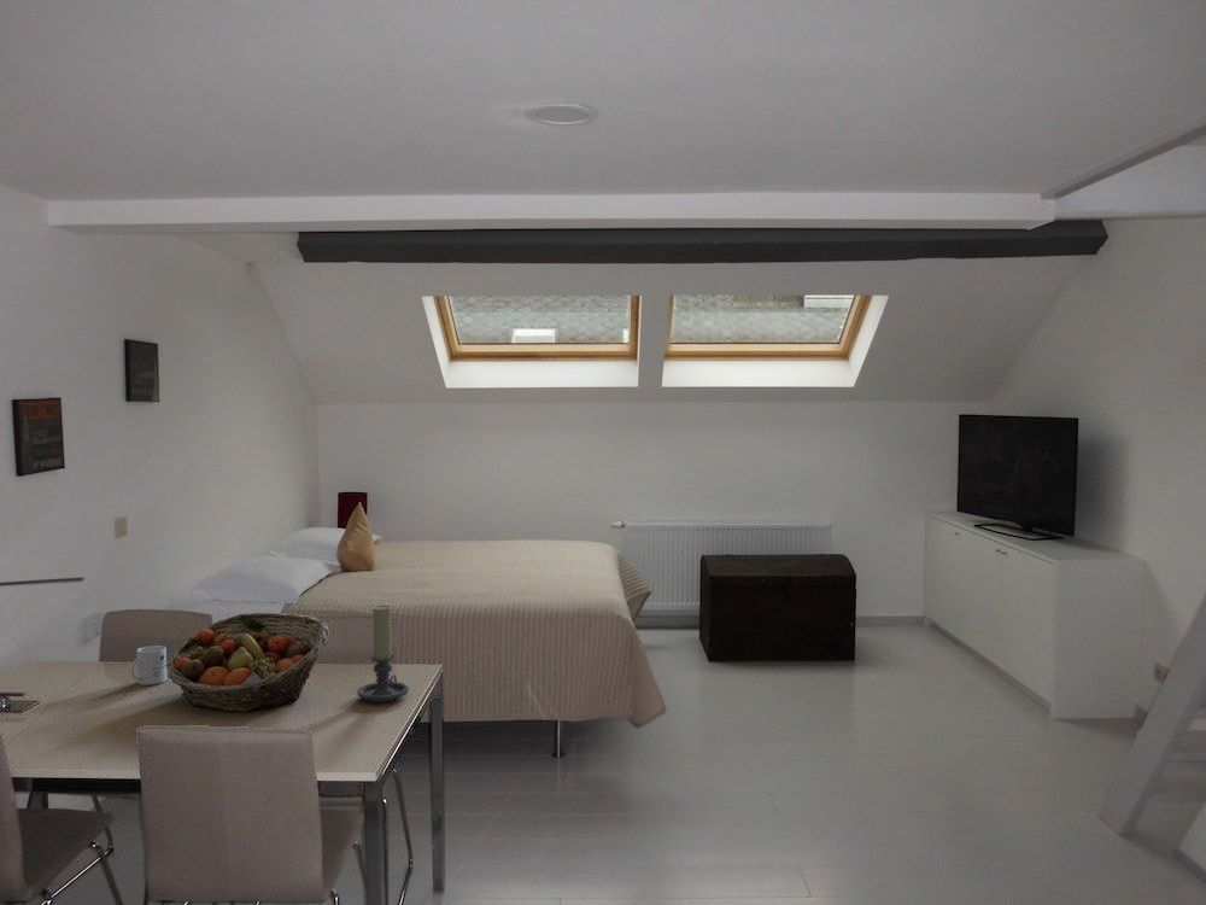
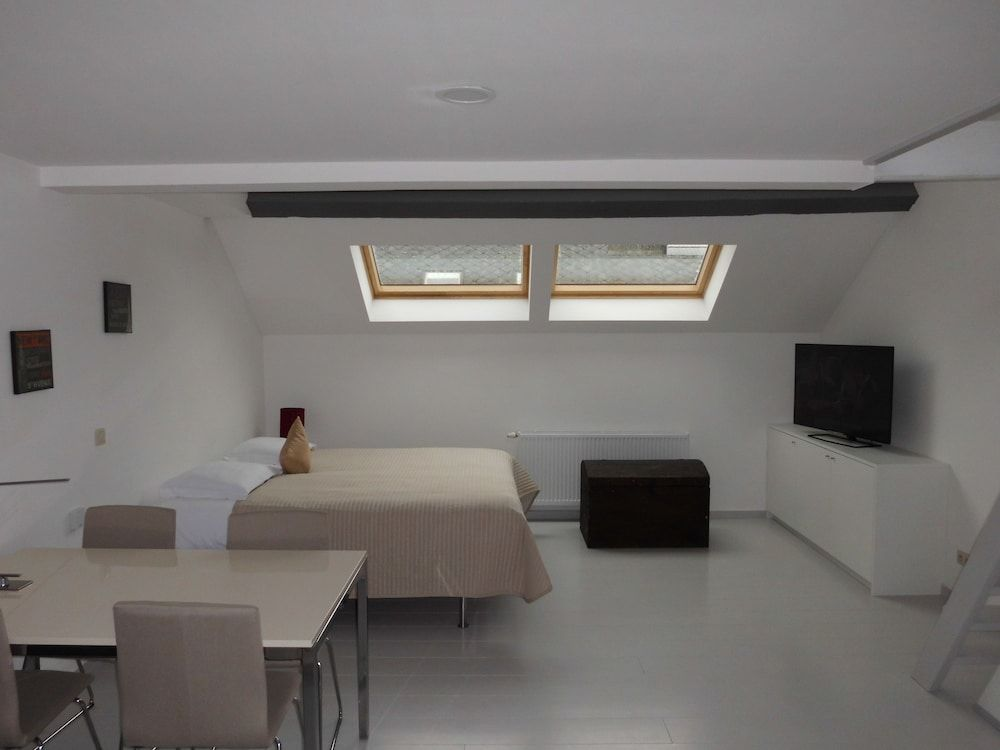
- candle holder (384, 649)
- mug (147, 666)
- fruit basket (248, 660)
